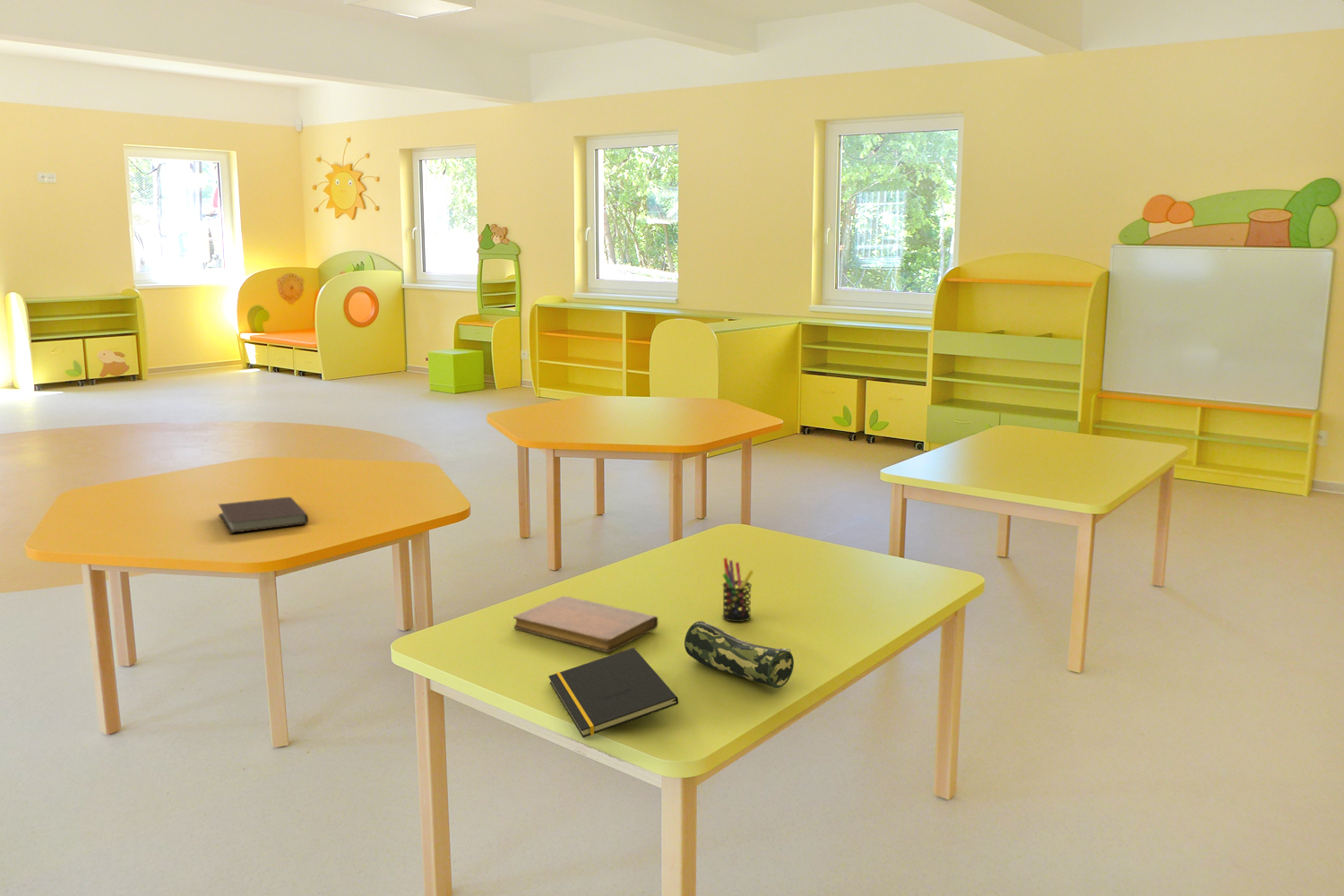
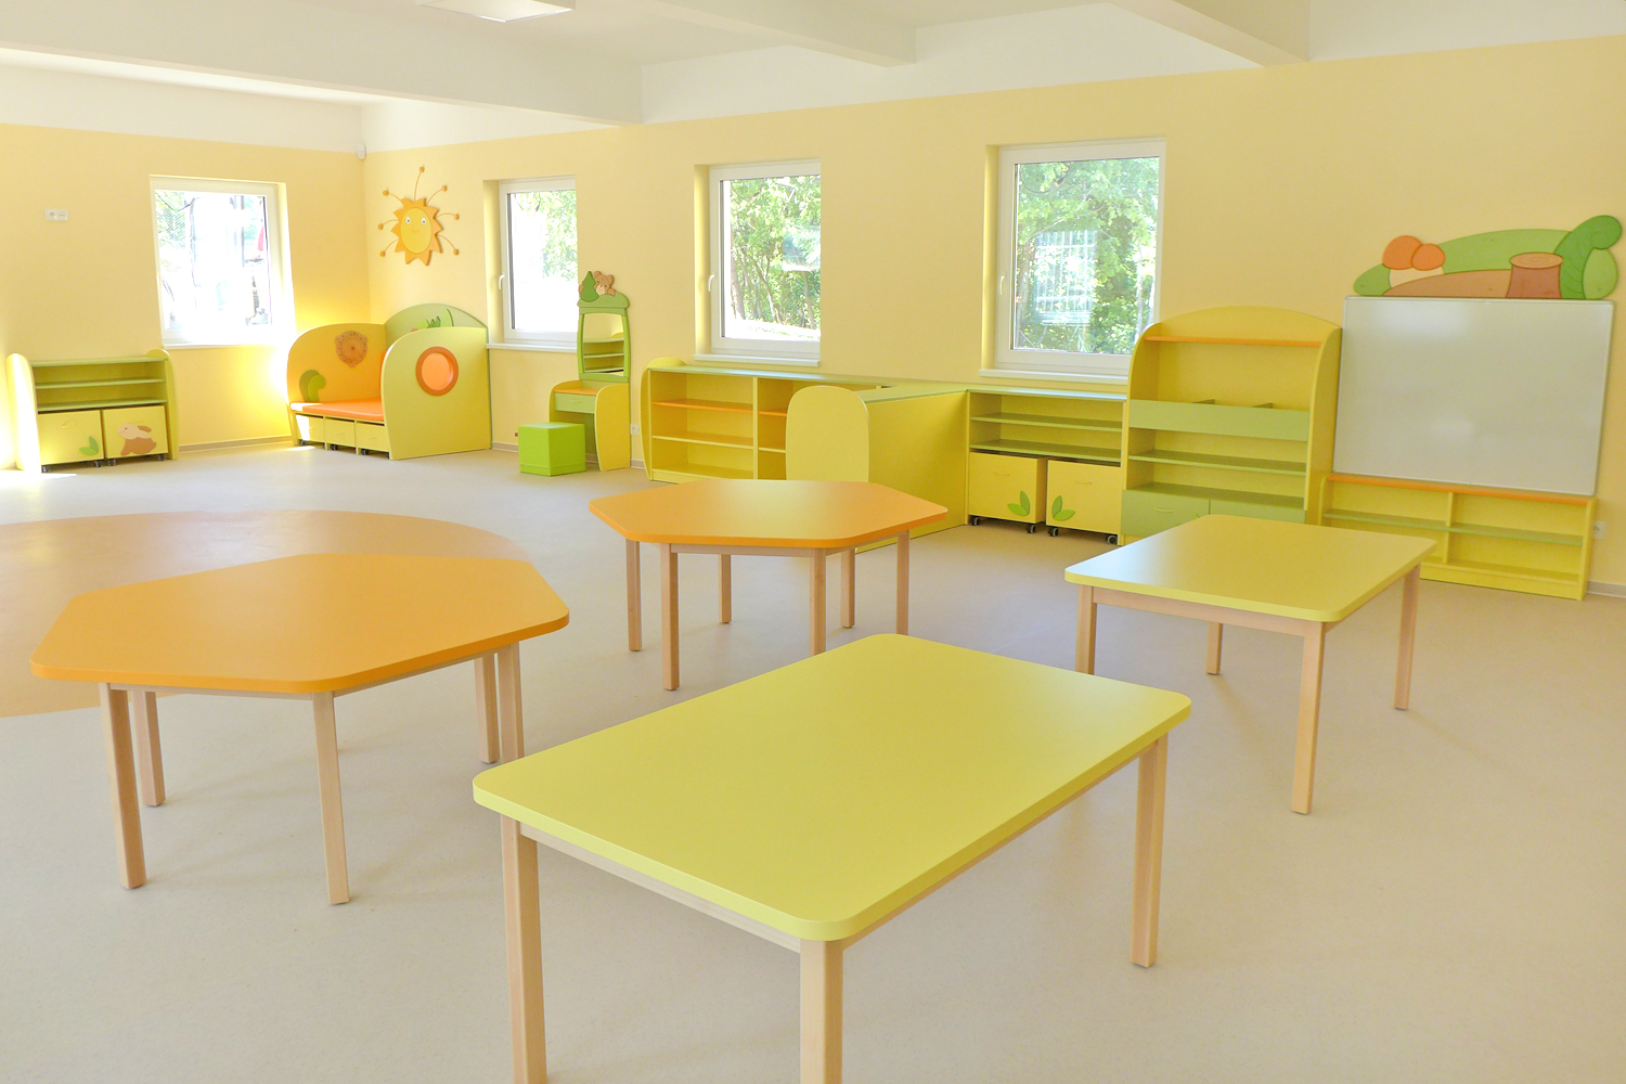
- pencil case (739, 655)
- pen holder (733, 589)
- notepad (610, 689)
- notebook (263, 513)
- notebook (585, 622)
